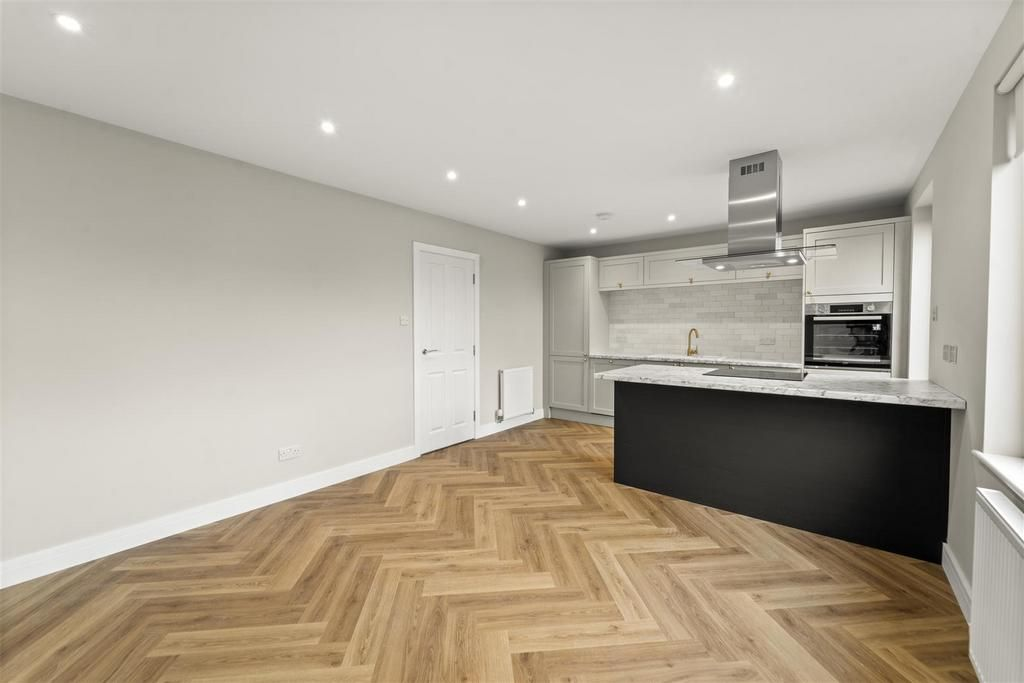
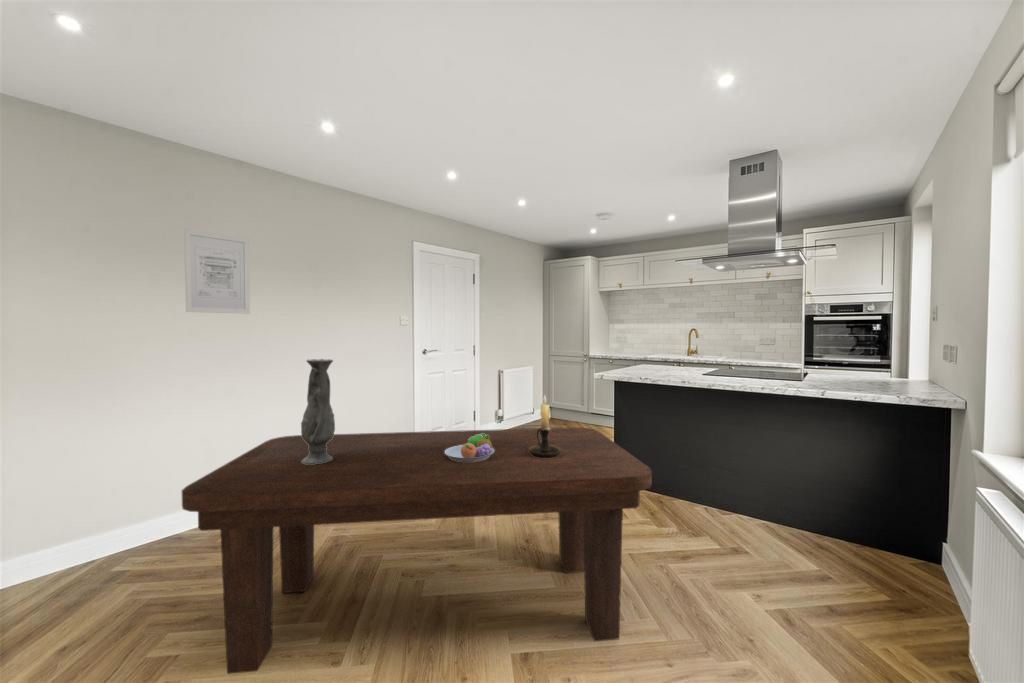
+ wall art (218, 273)
+ candle holder (543, 422)
+ vase (317, 409)
+ dining table (437, 518)
+ fruit bowl (471, 445)
